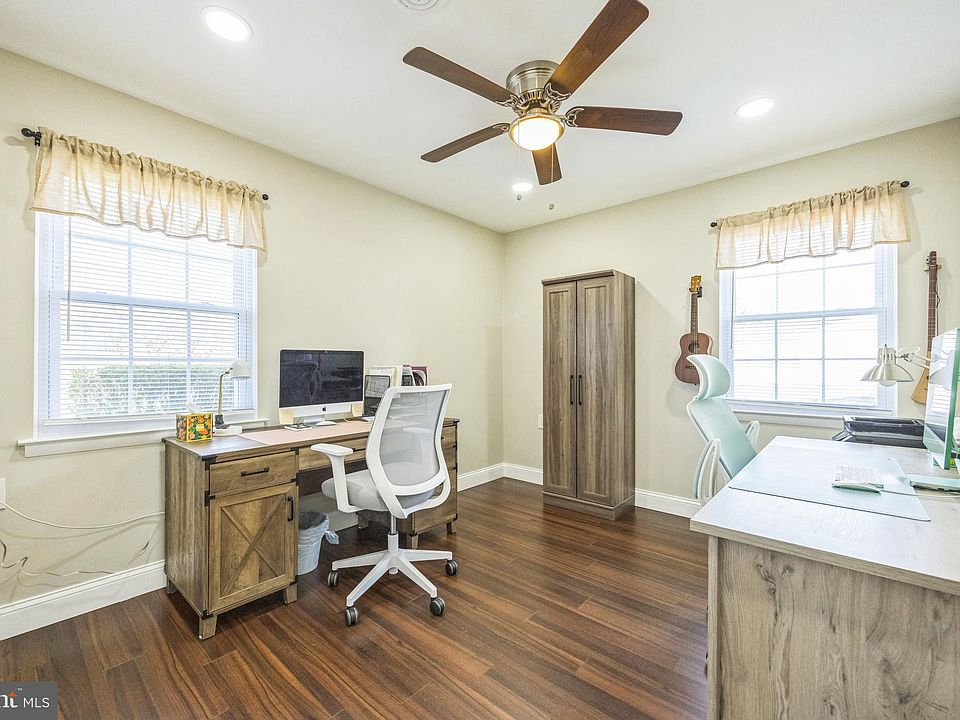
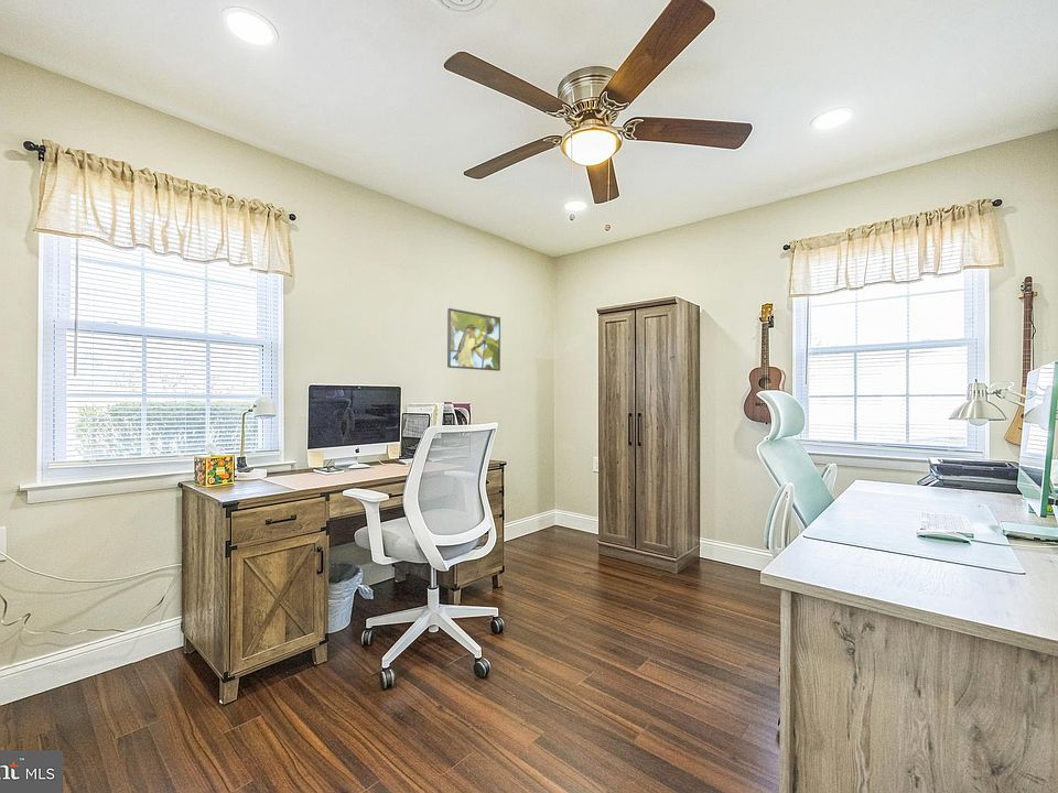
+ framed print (475, 340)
